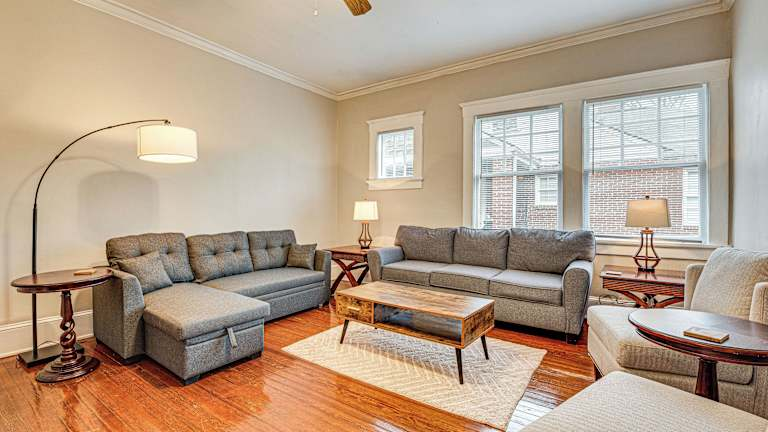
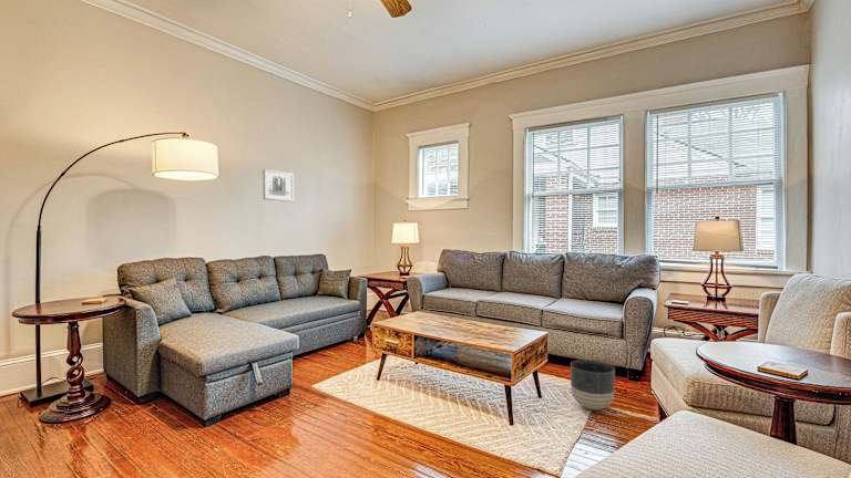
+ planter (592, 386)
+ wall art (278, 186)
